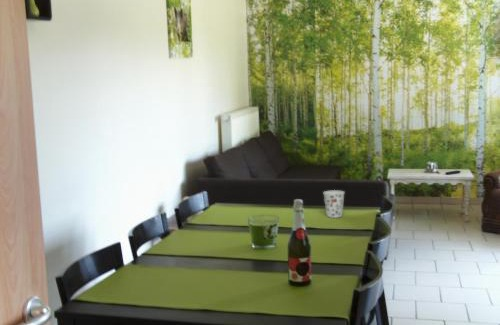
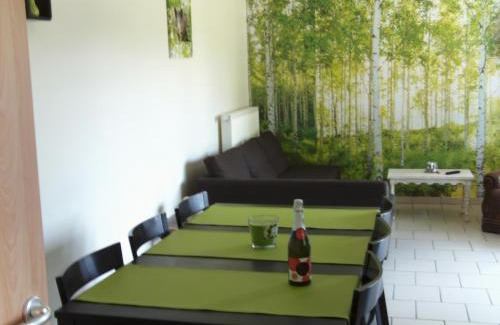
- cup (334, 204)
